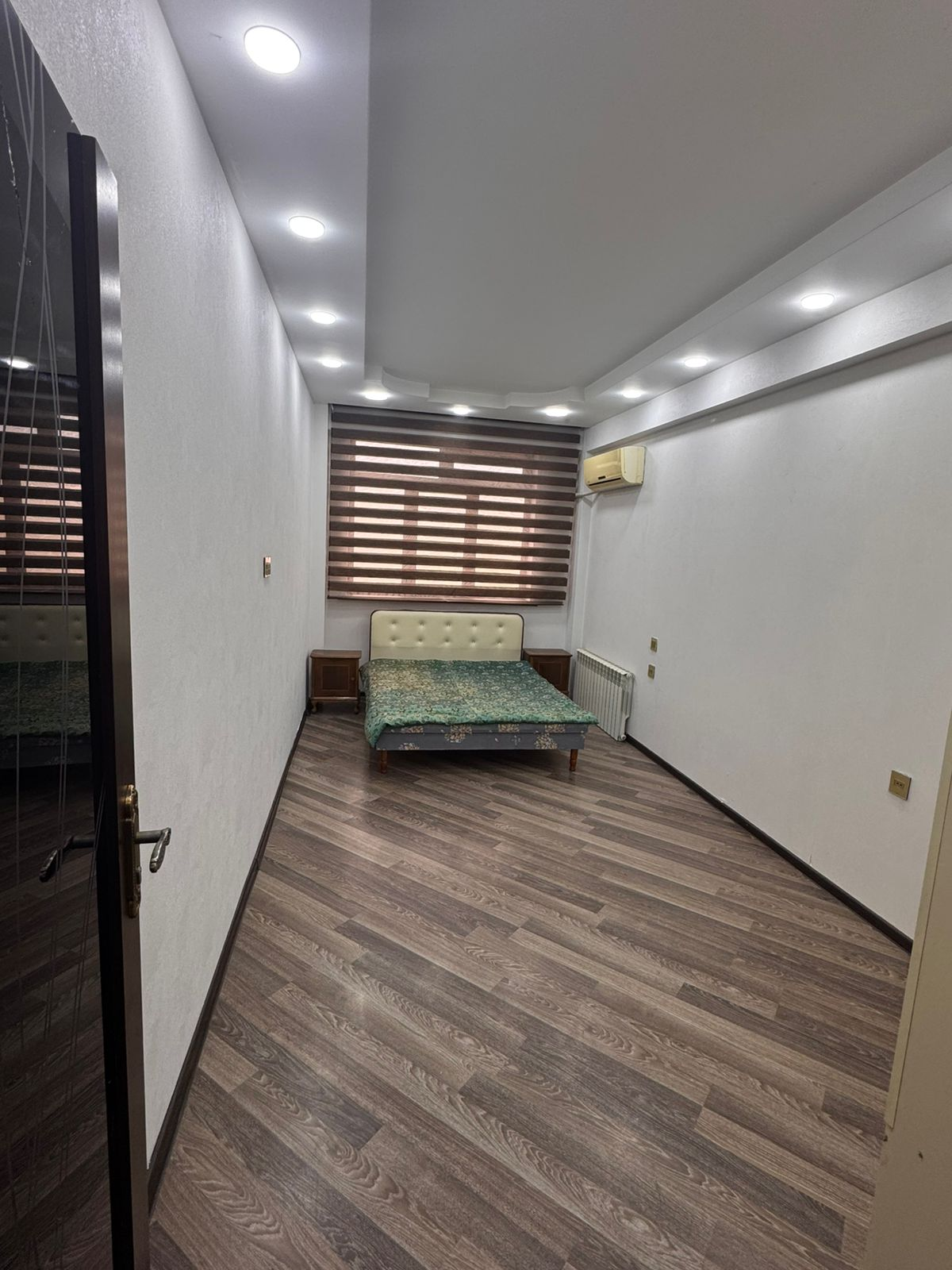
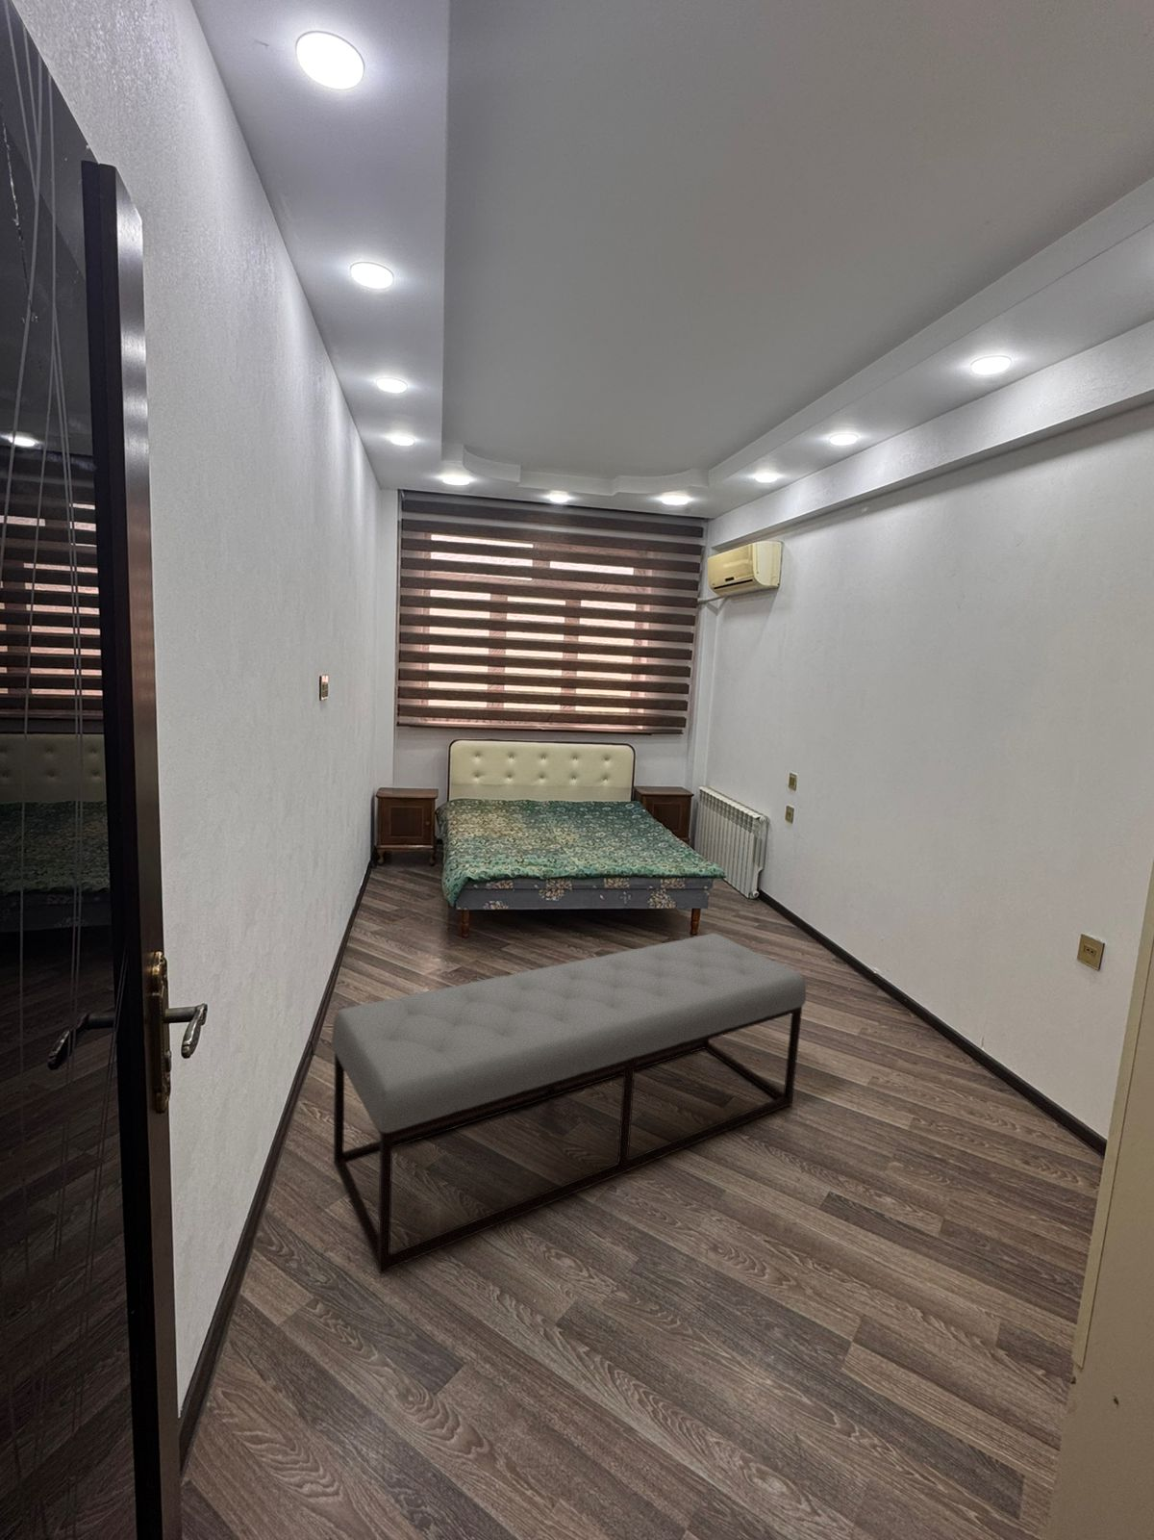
+ bench (587, 1060)
